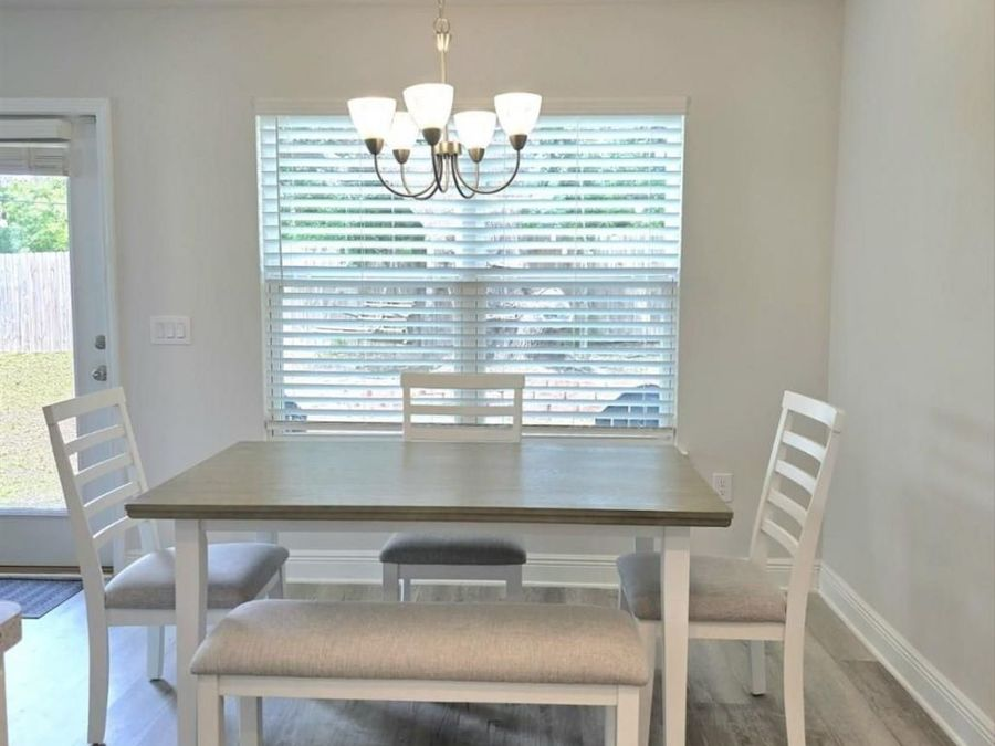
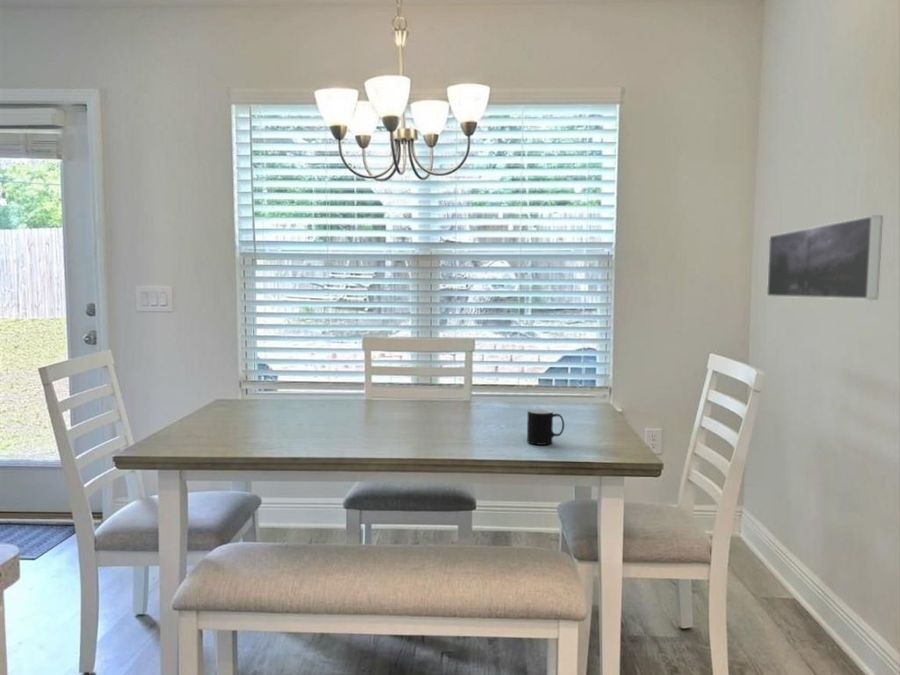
+ cup (545, 426)
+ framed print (815, 262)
